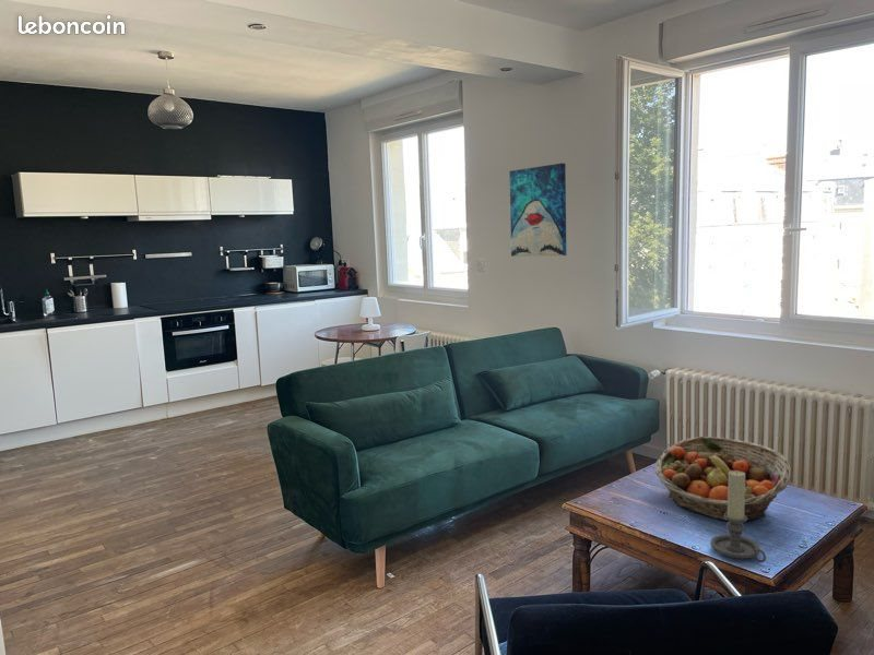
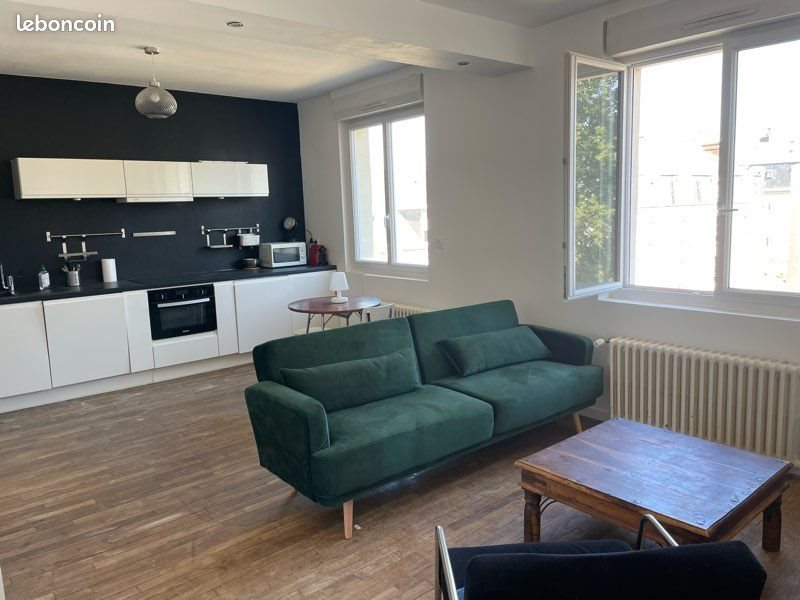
- fruit basket (719, 477)
- candle holder (740, 513)
- wall art (536, 212)
